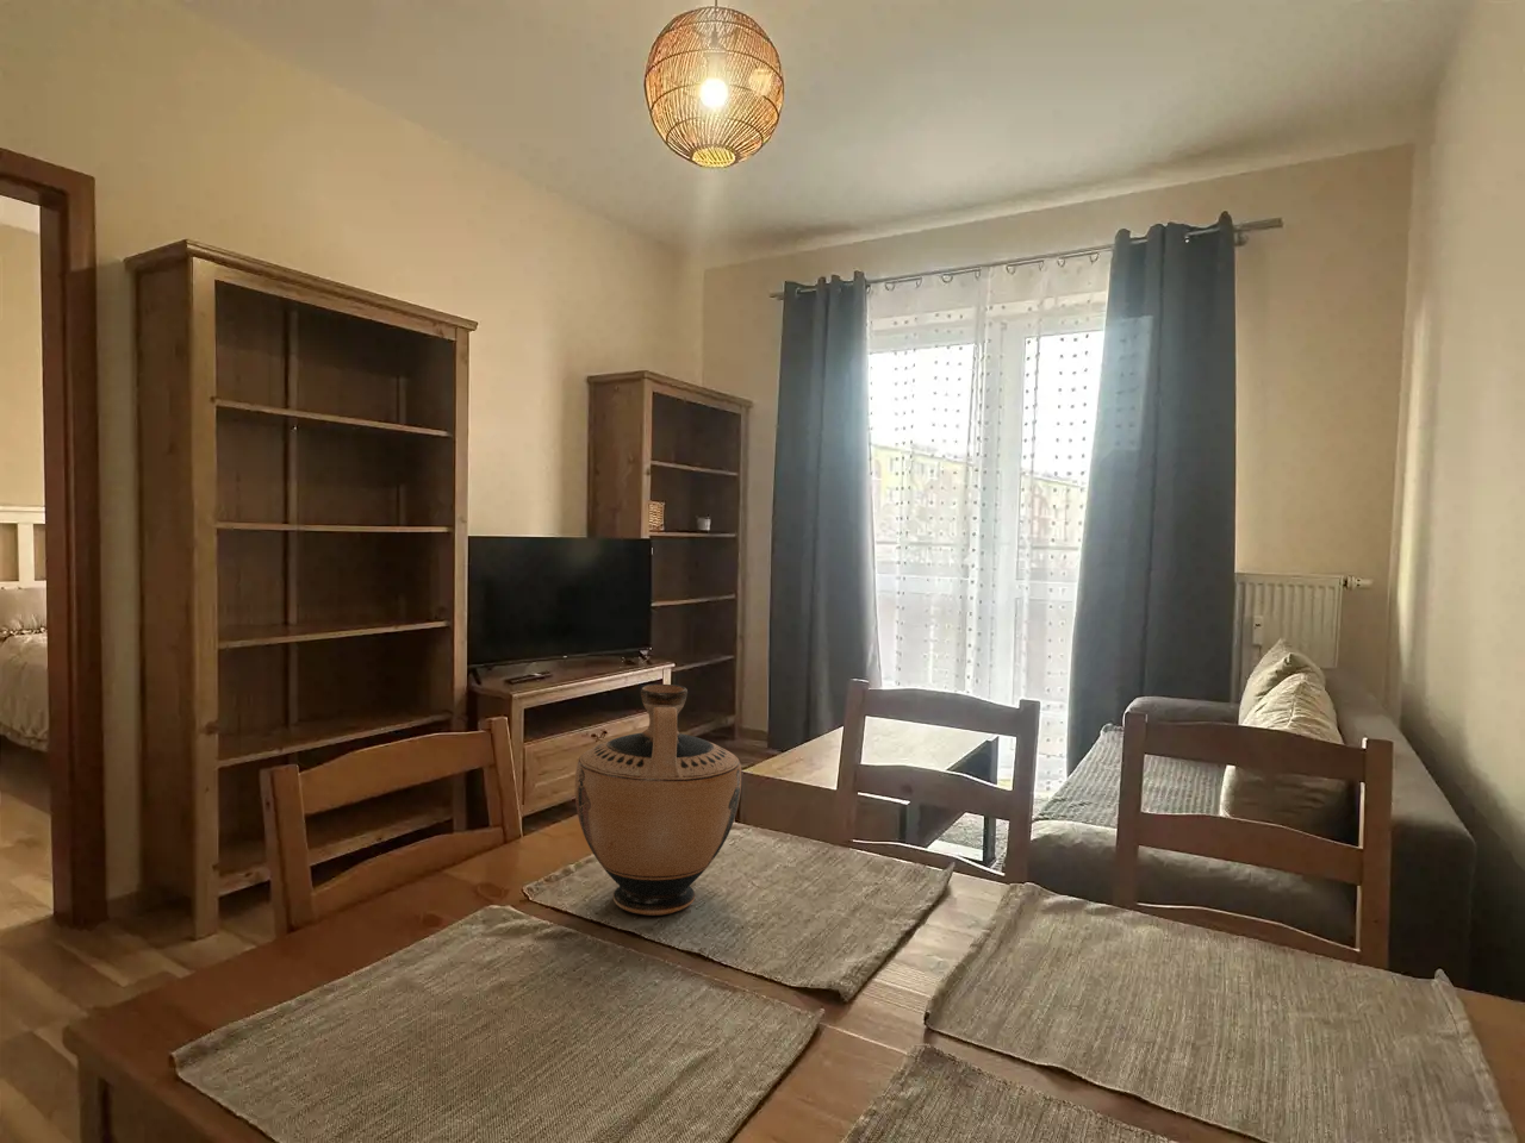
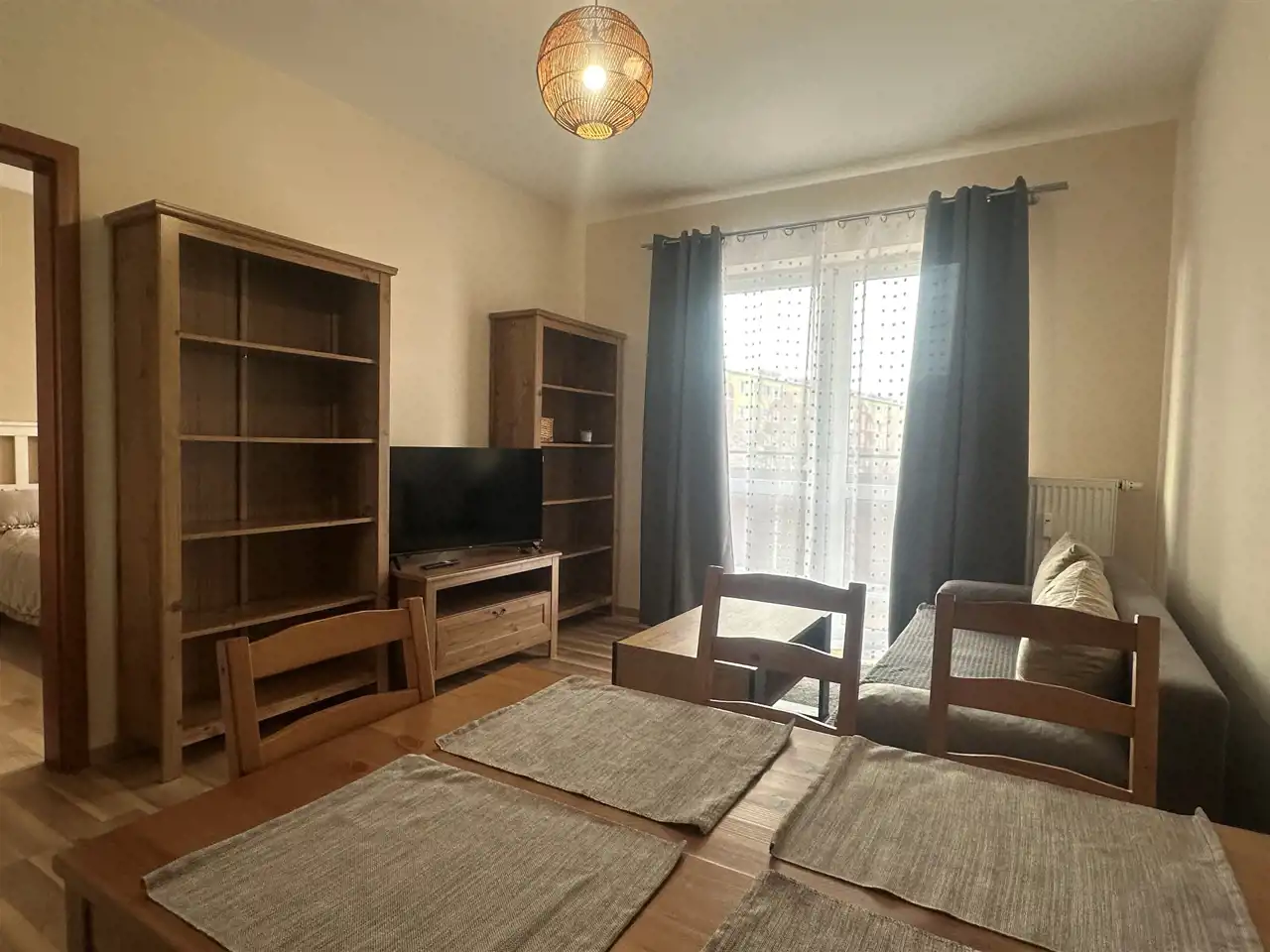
- ceramic jug (659, 792)
